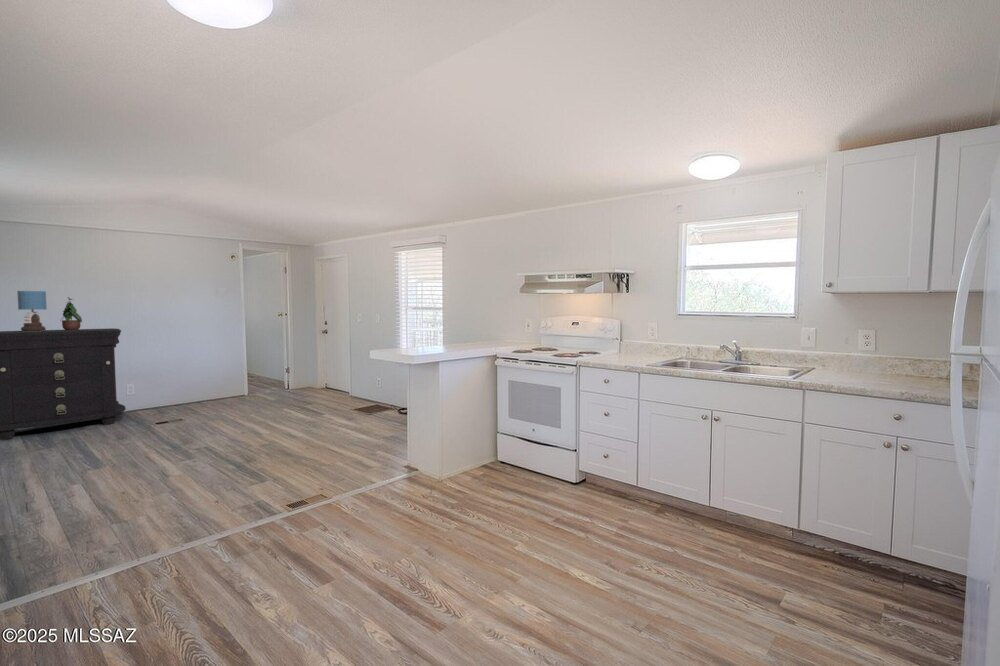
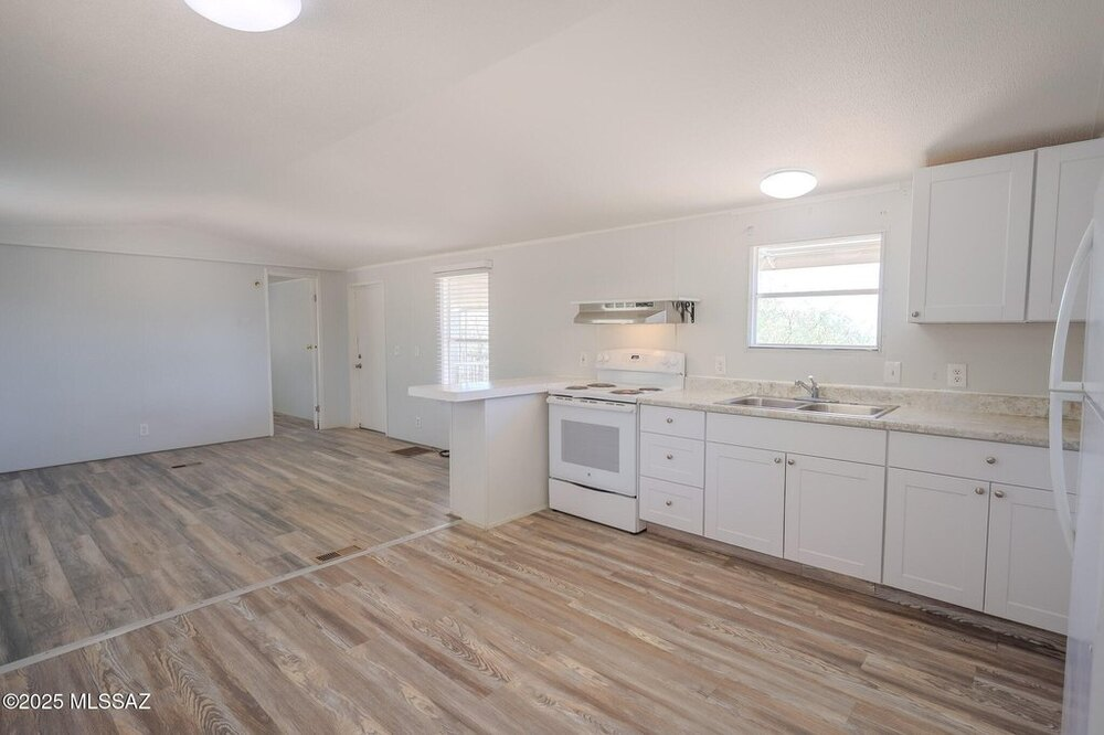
- dresser (55, 379)
- potted plant (70, 313)
- table lamp (32, 311)
